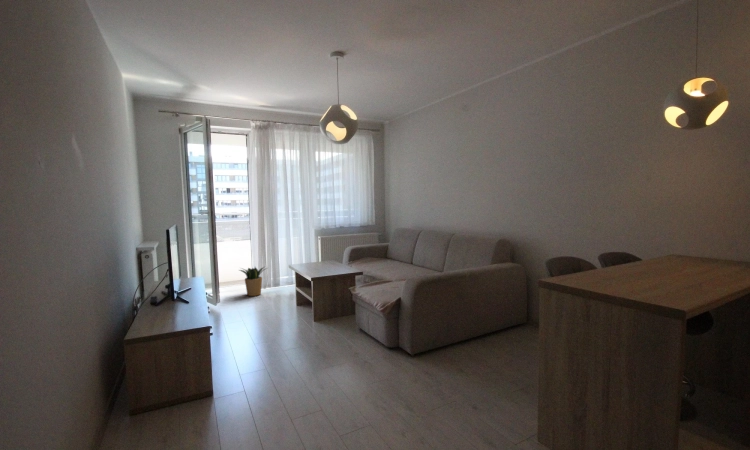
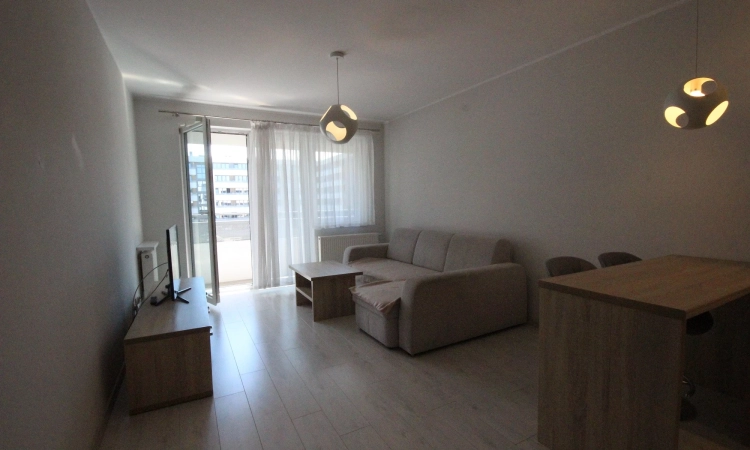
- potted plant (254, 280)
